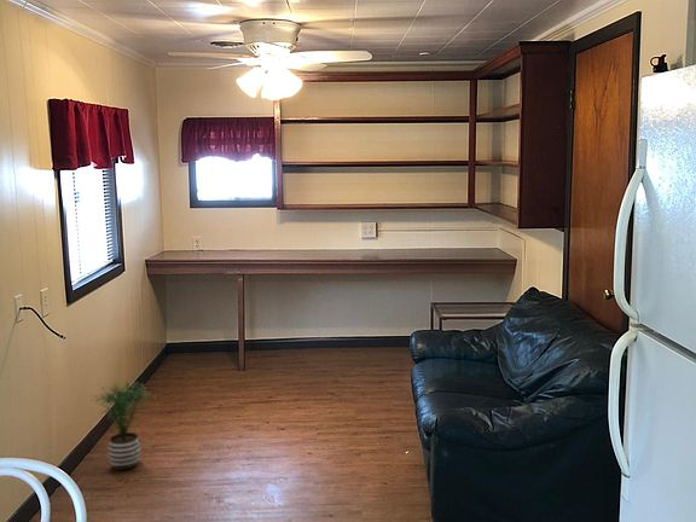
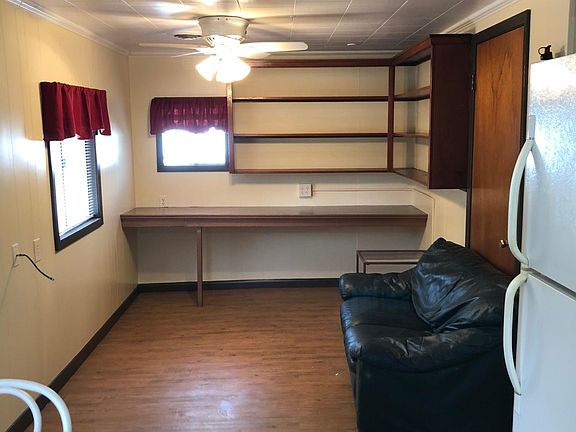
- potted plant (123, 425)
